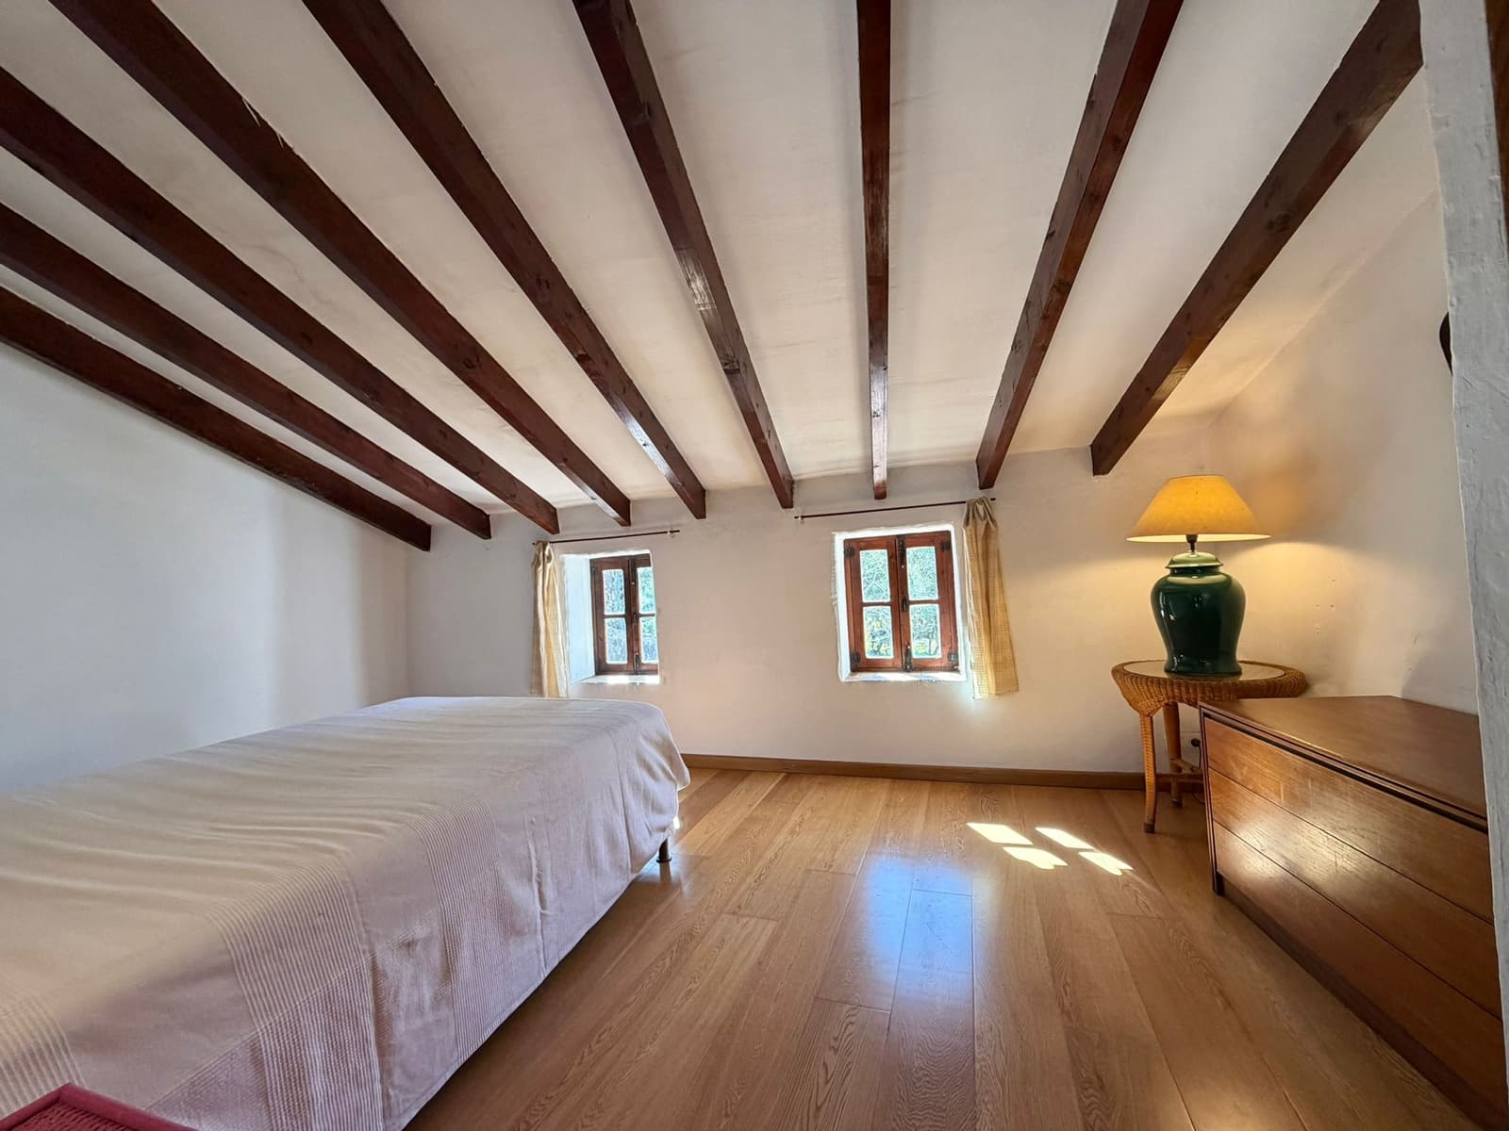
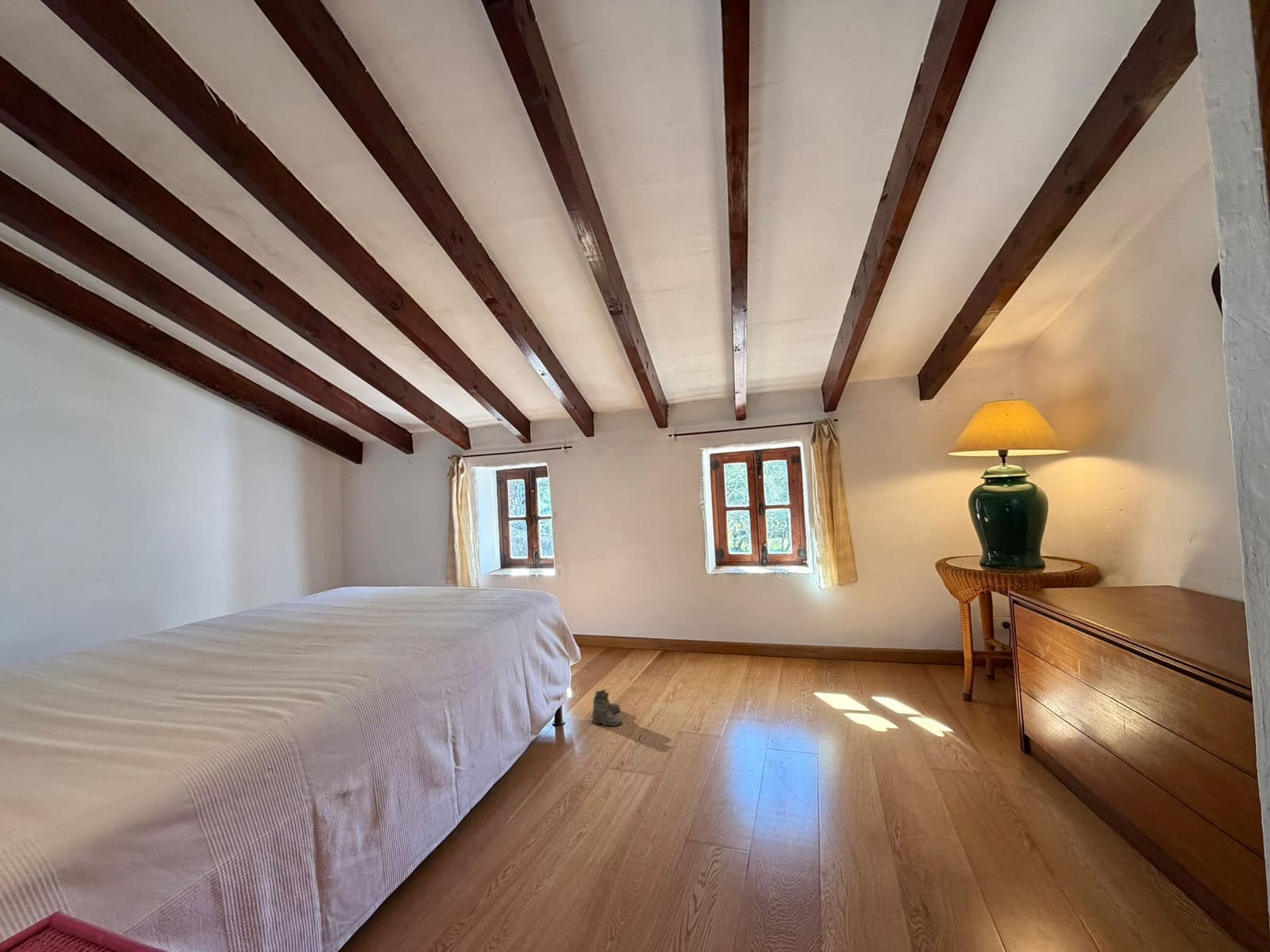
+ boots (606, 706)
